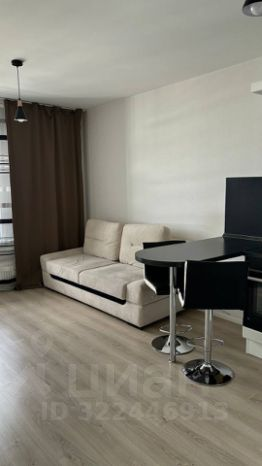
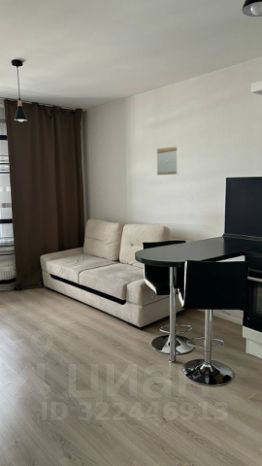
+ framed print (167, 161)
